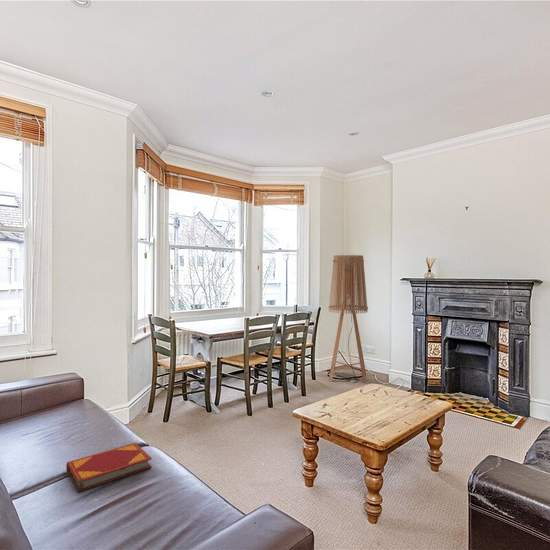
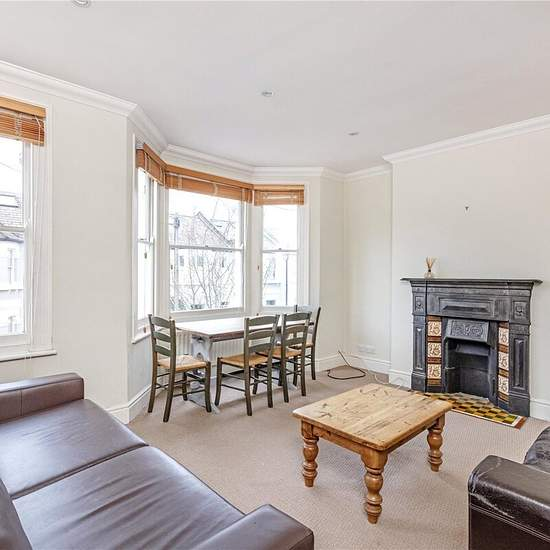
- hardback book (109, 464)
- floor lamp (348, 313)
